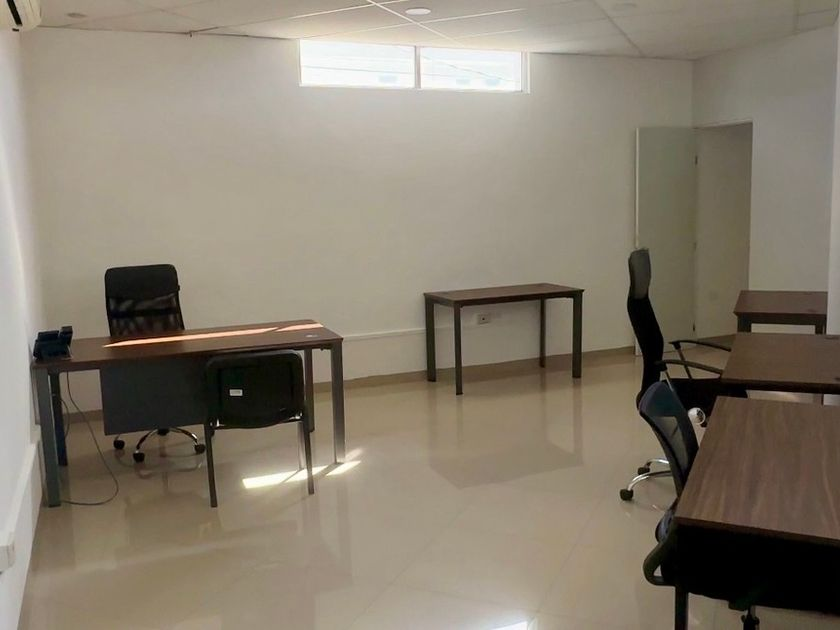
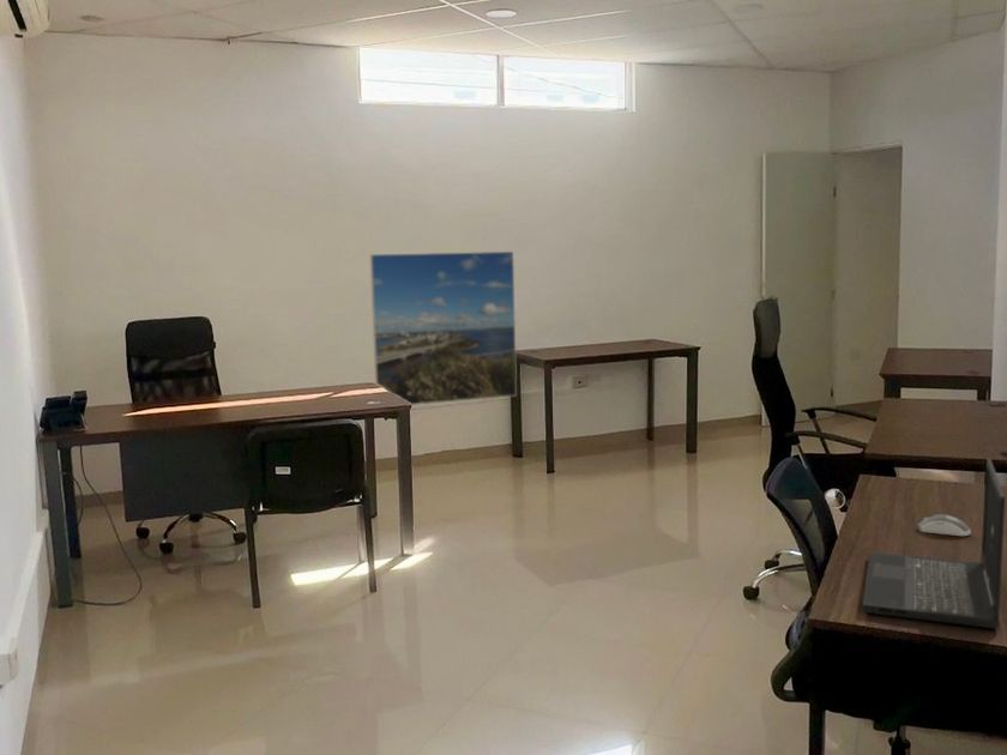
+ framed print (446, 327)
+ computer mouse (943, 523)
+ laptop (929, 557)
